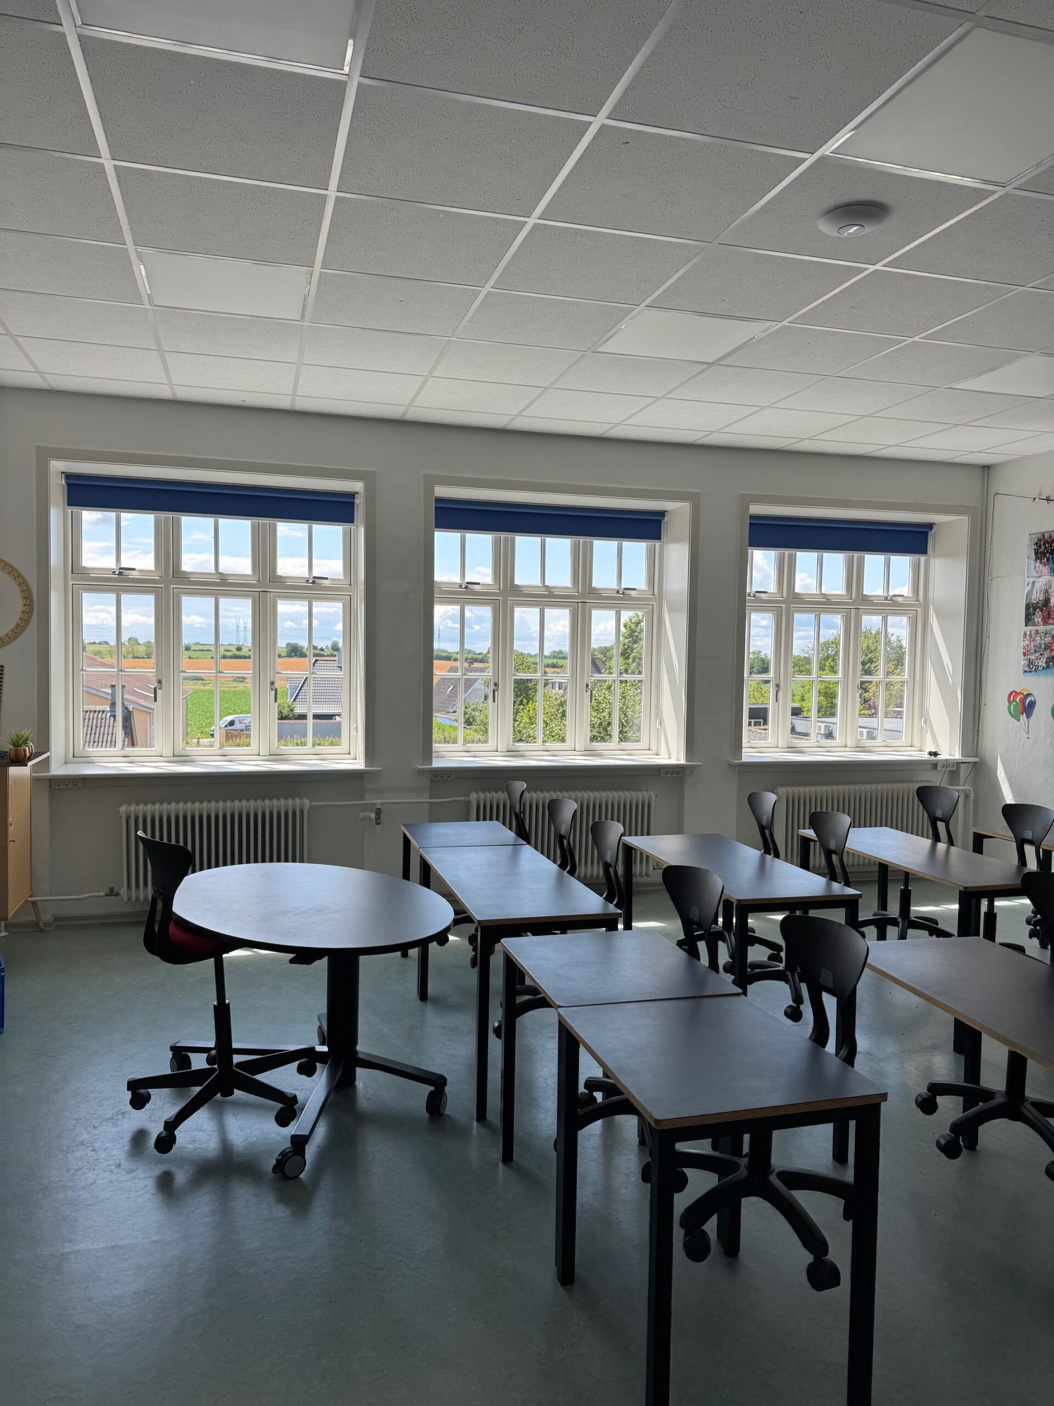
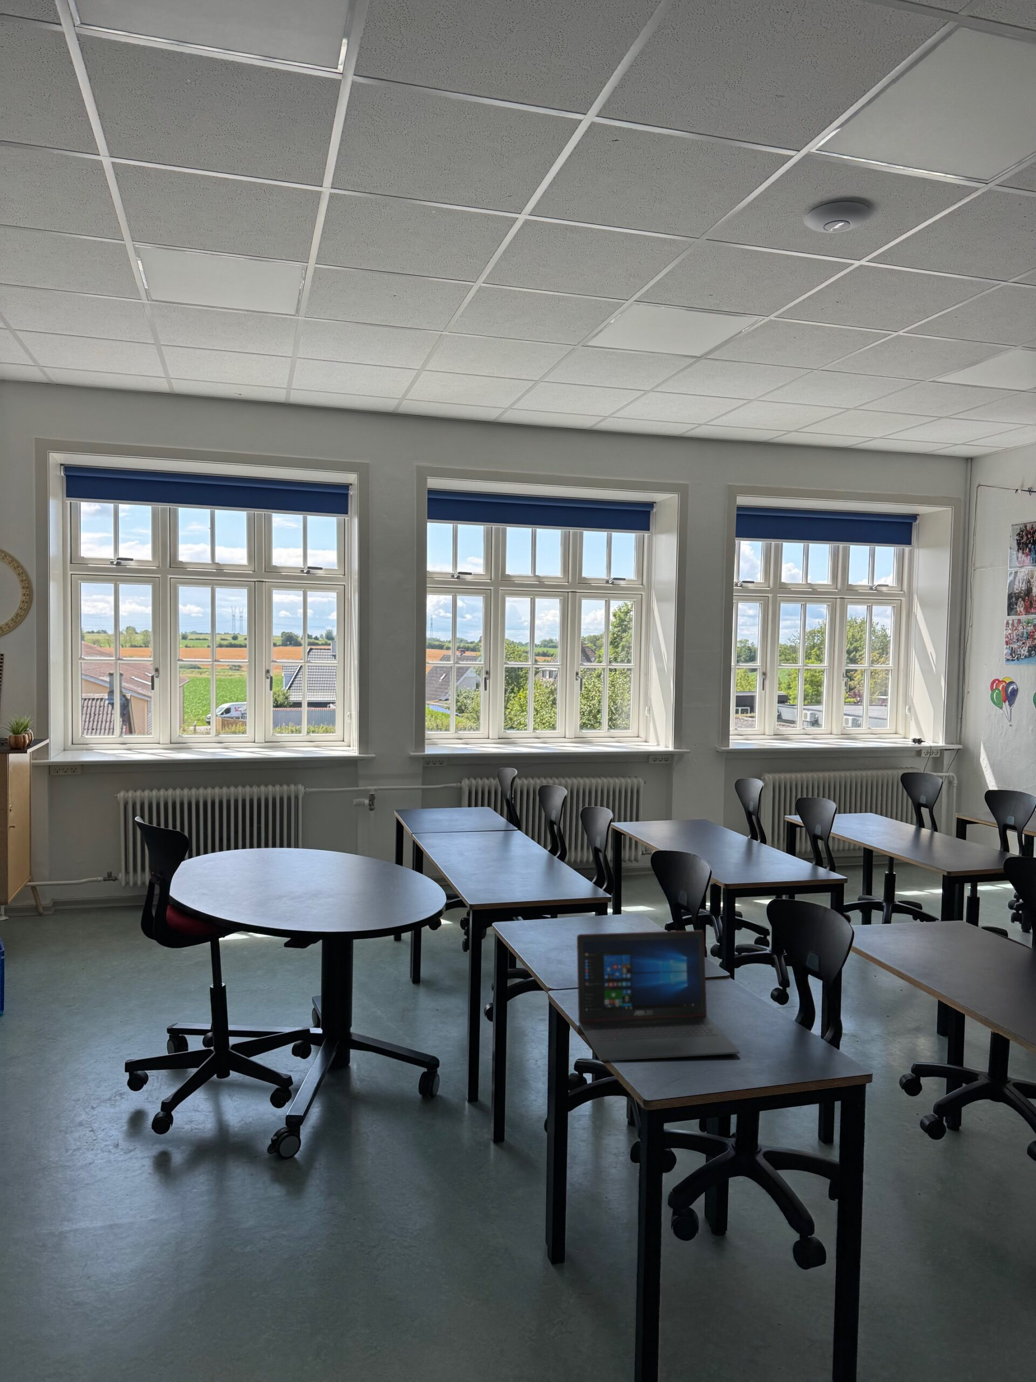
+ laptop (655, 992)
